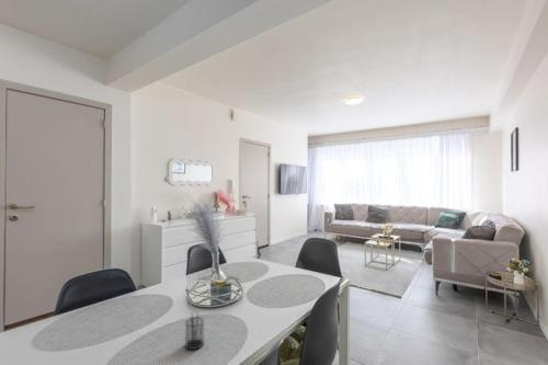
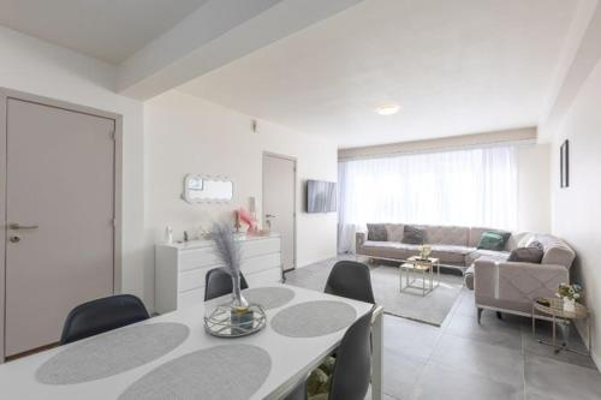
- pencil holder (194, 327)
